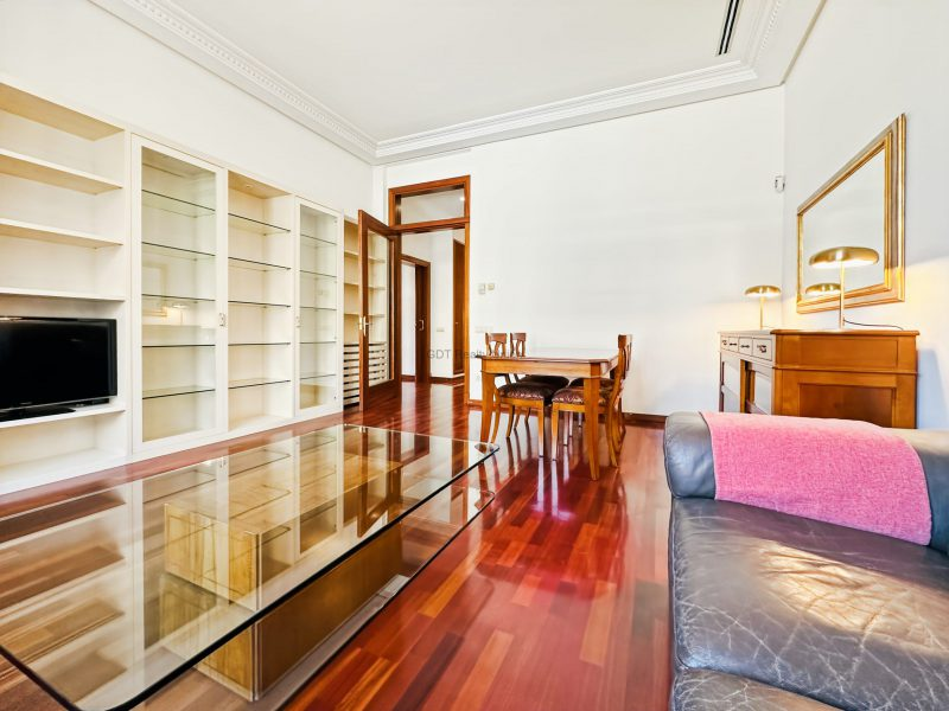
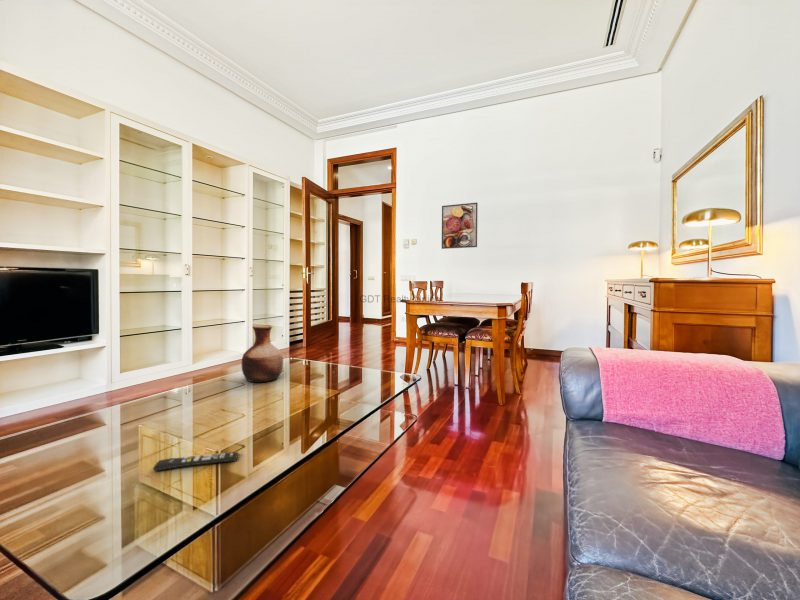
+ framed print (459, 226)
+ remote control (197, 460)
+ vase (262, 352)
